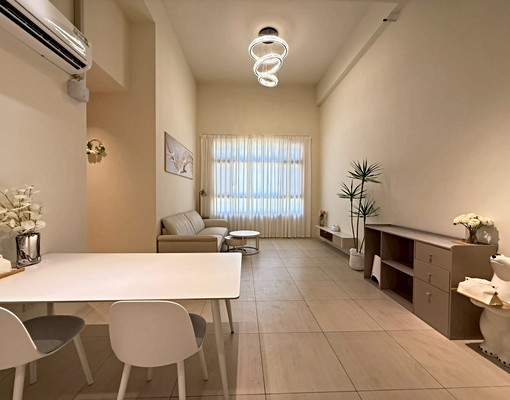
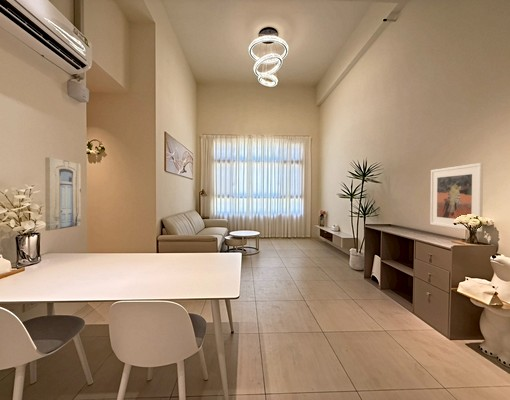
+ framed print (453, 197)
+ wall art (64, 194)
